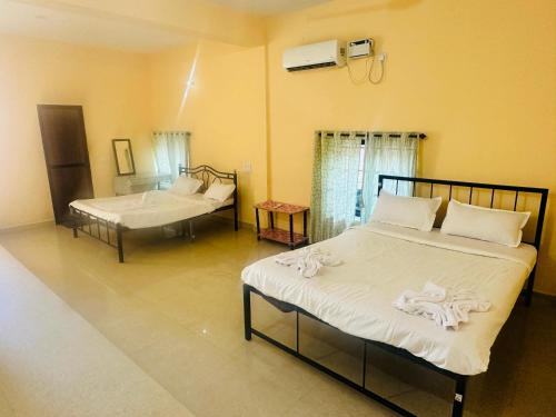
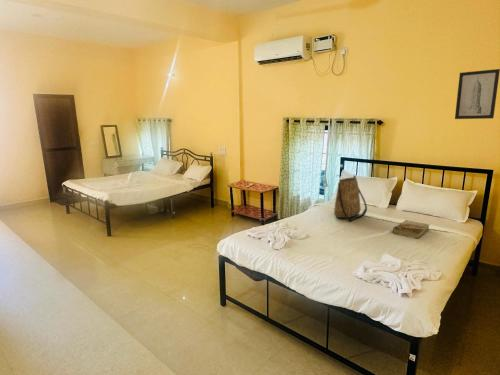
+ wall art (476, 95)
+ tote bag (349, 197)
+ book (411, 228)
